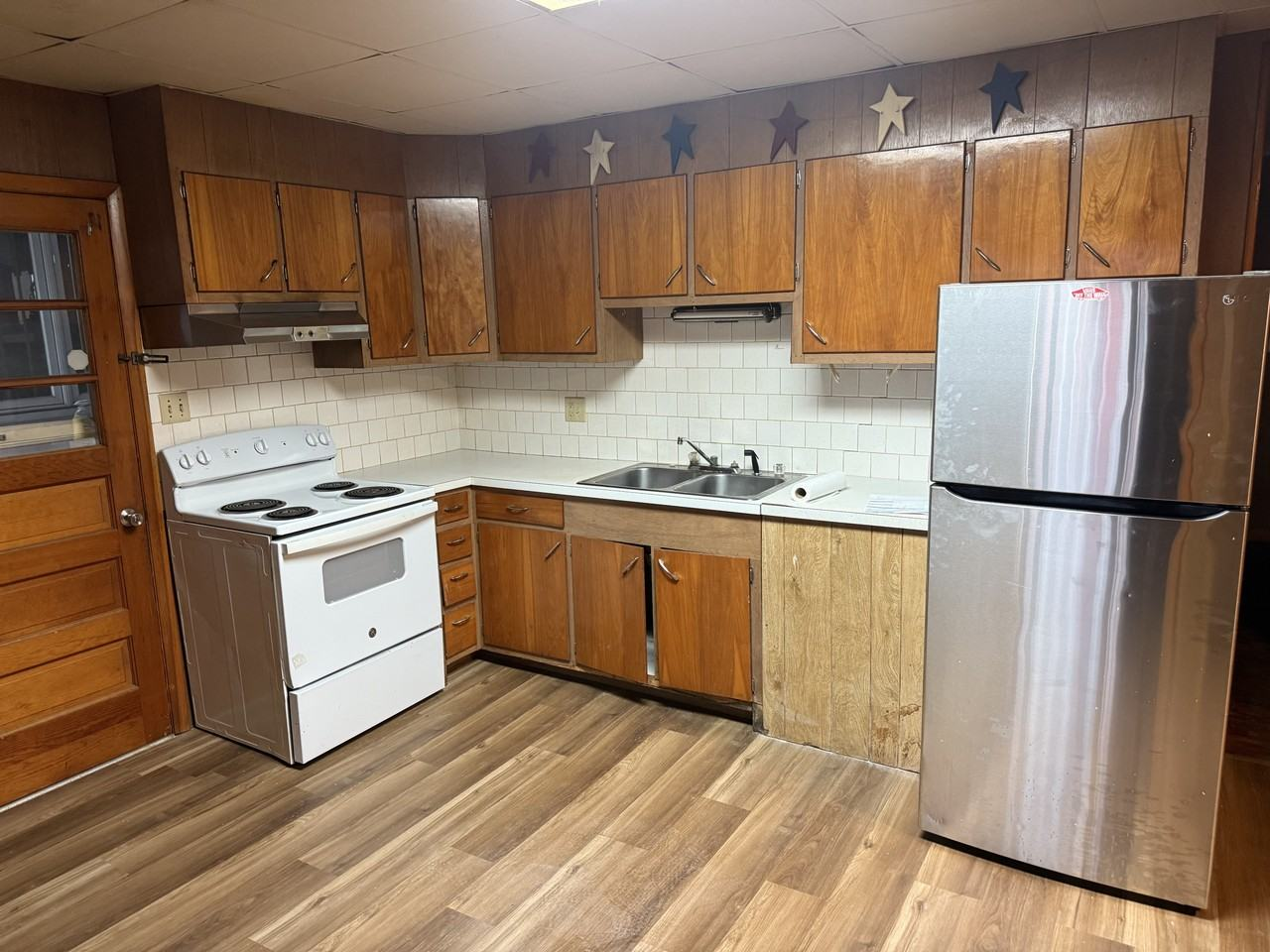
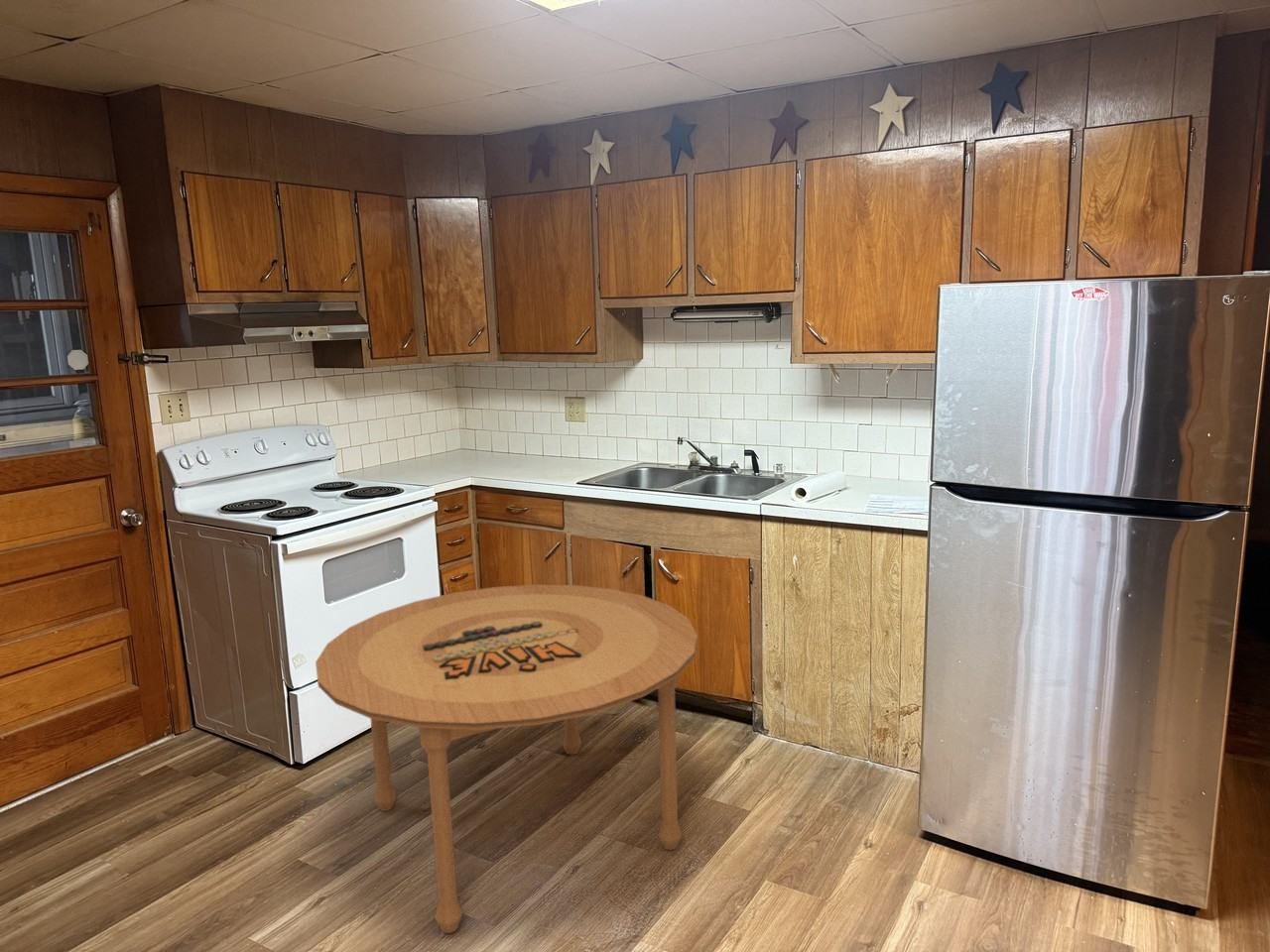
+ dining table (517, 726)
